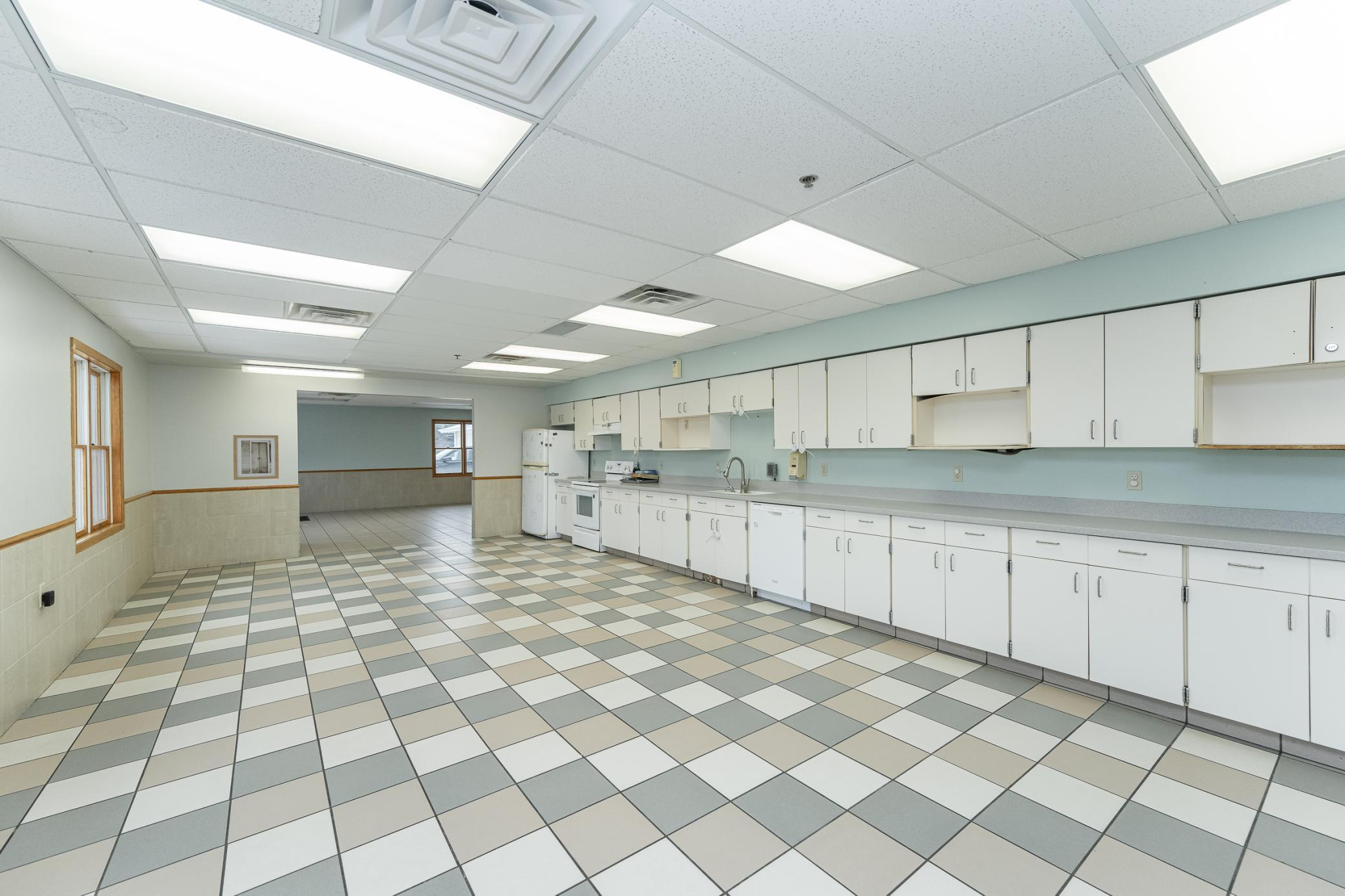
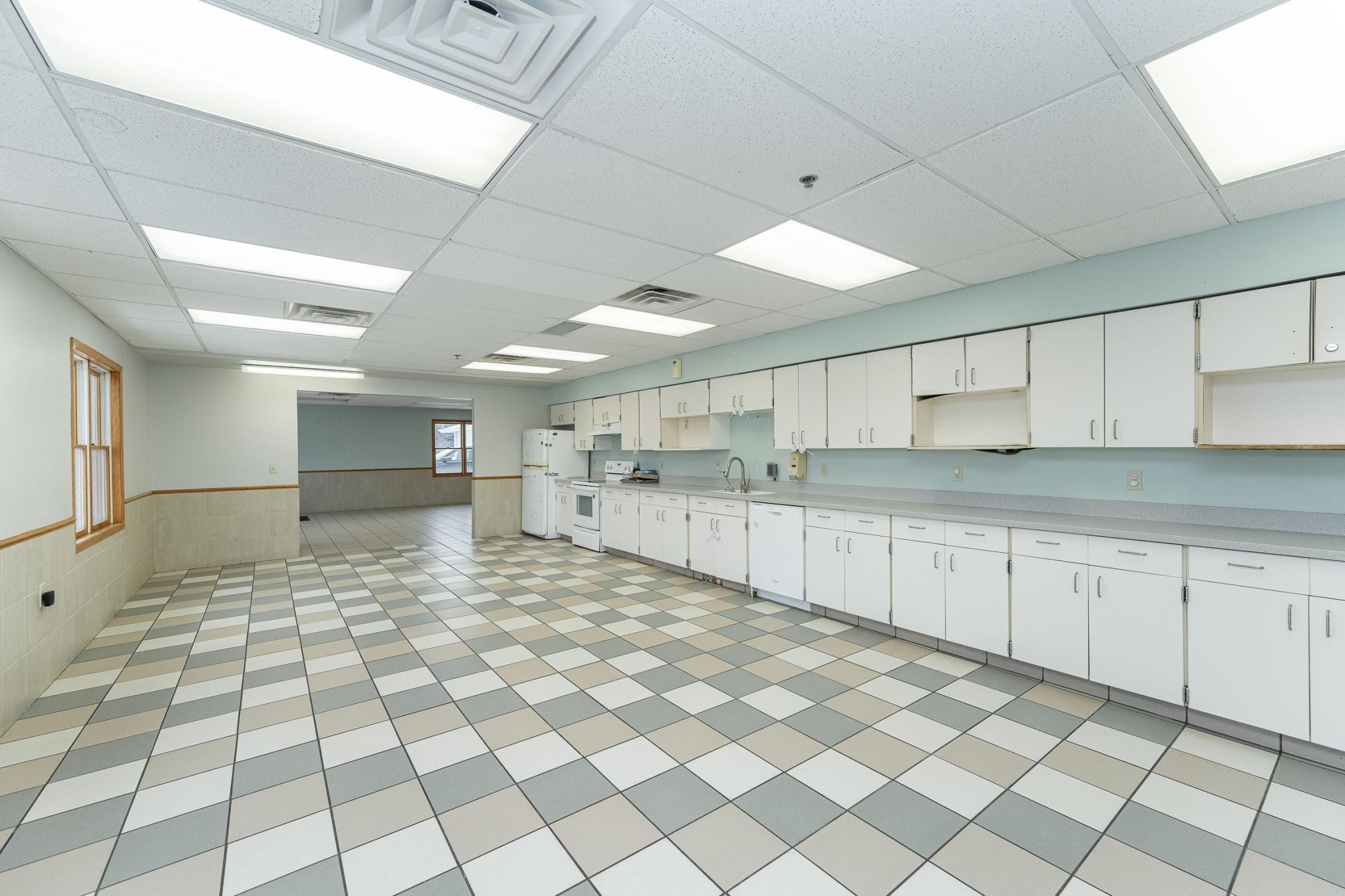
- wall art (256, 457)
